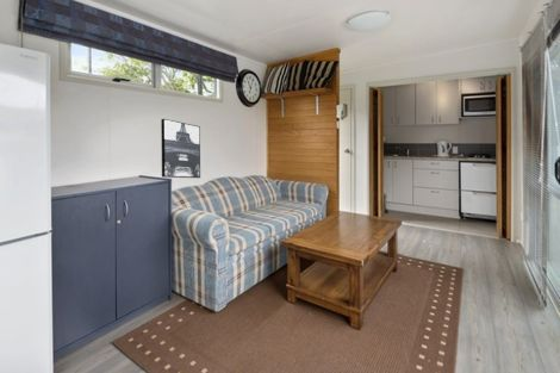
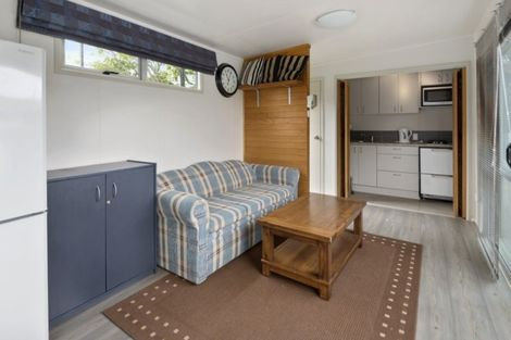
- wall art (181, 150)
